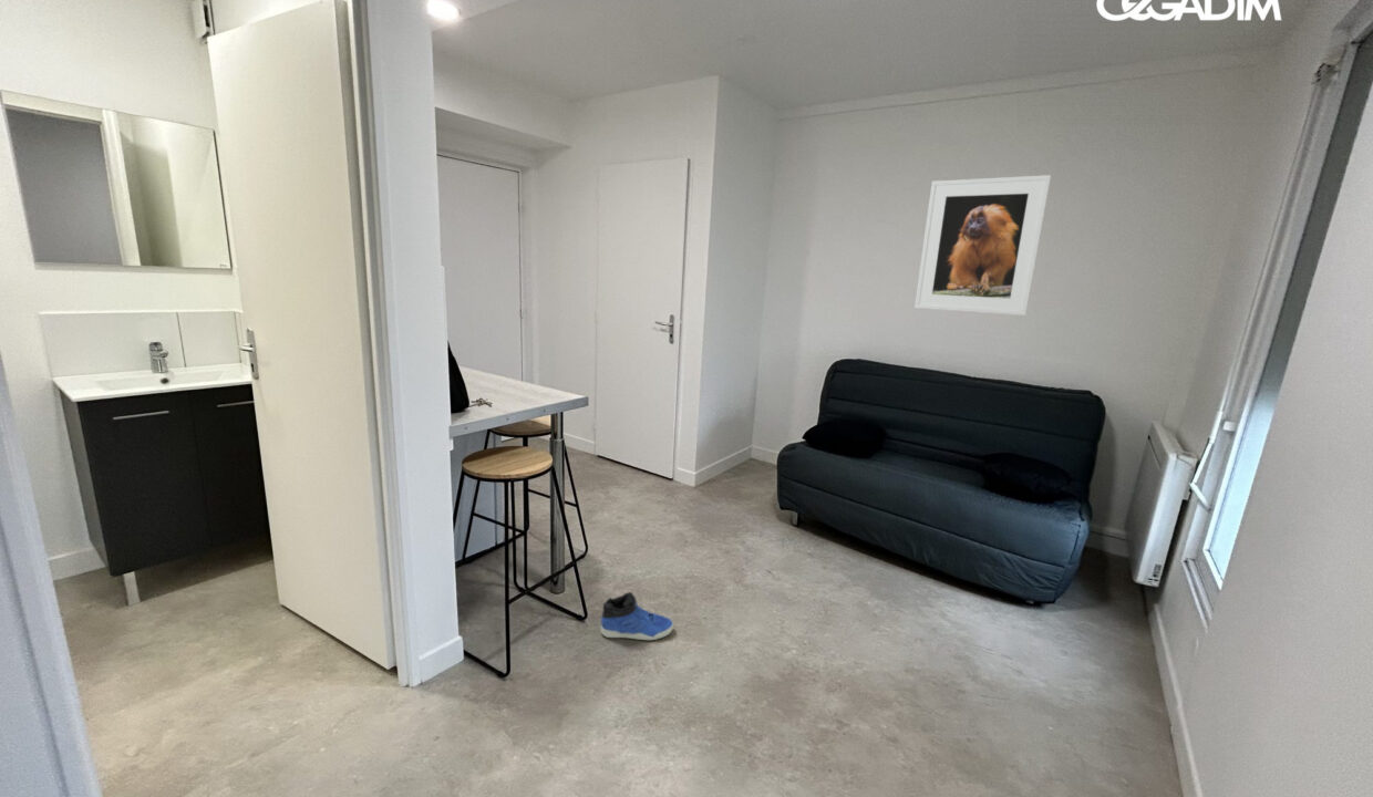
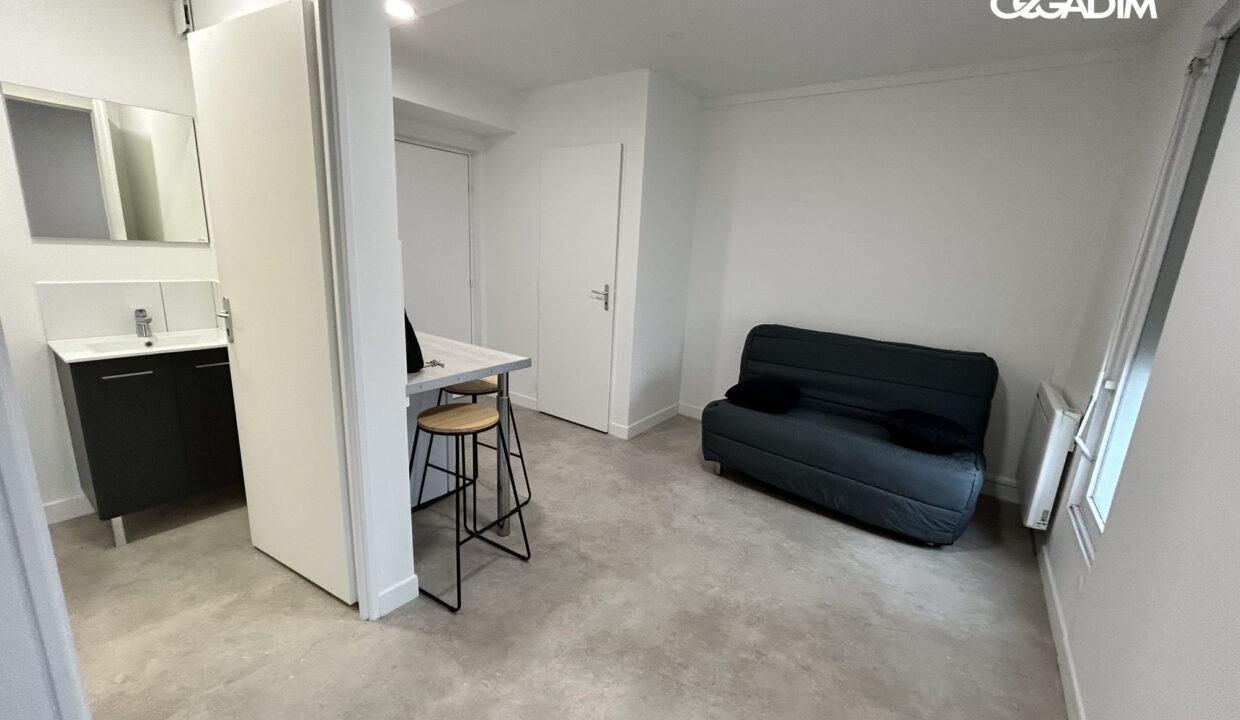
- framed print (978, 246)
- sneaker (638, 613)
